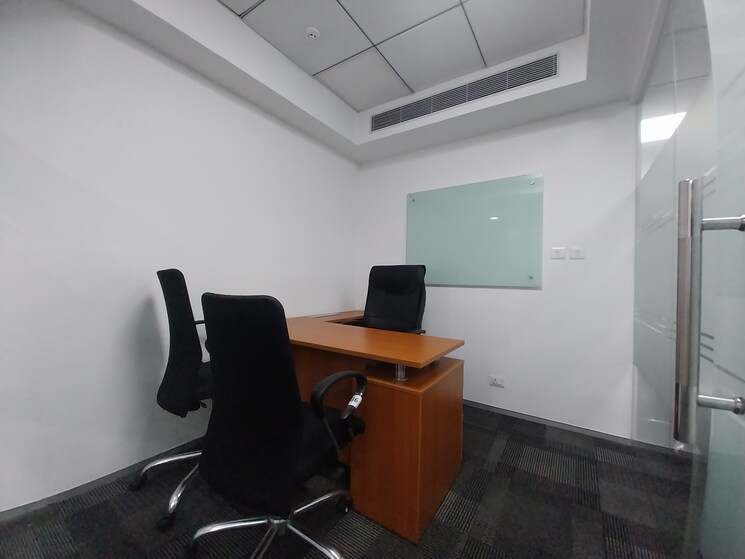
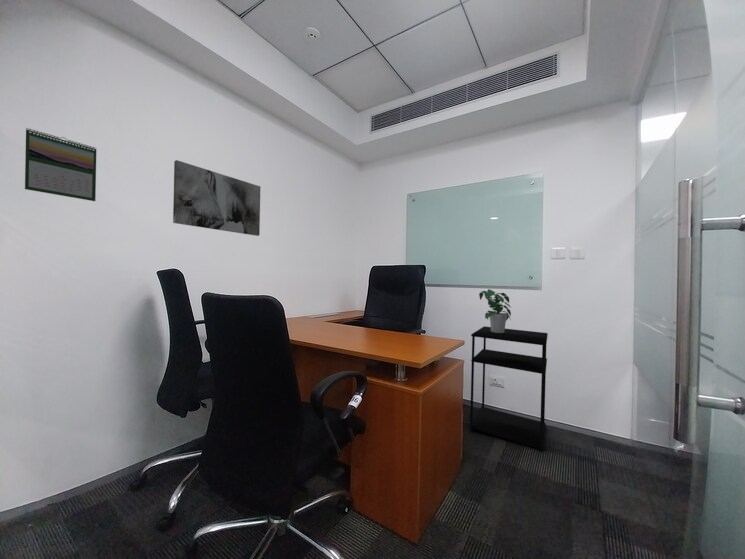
+ shelving unit (511, 368)
+ calendar (63, 166)
+ potted plant (495, 310)
+ wall art (221, 202)
